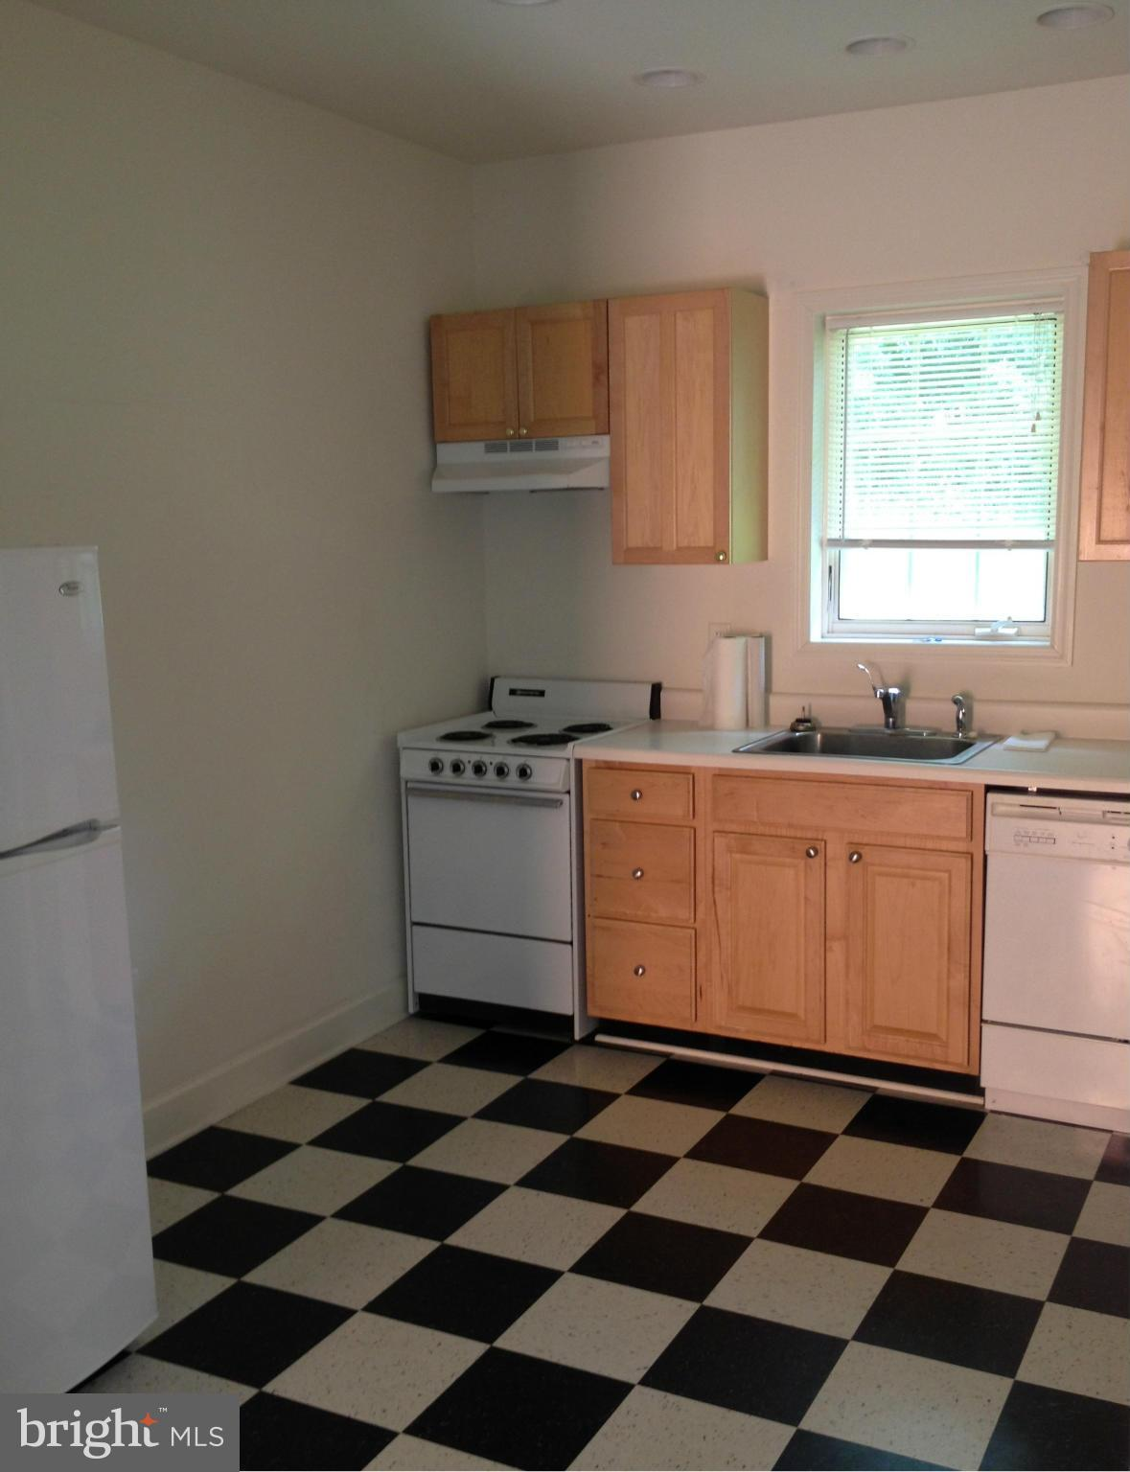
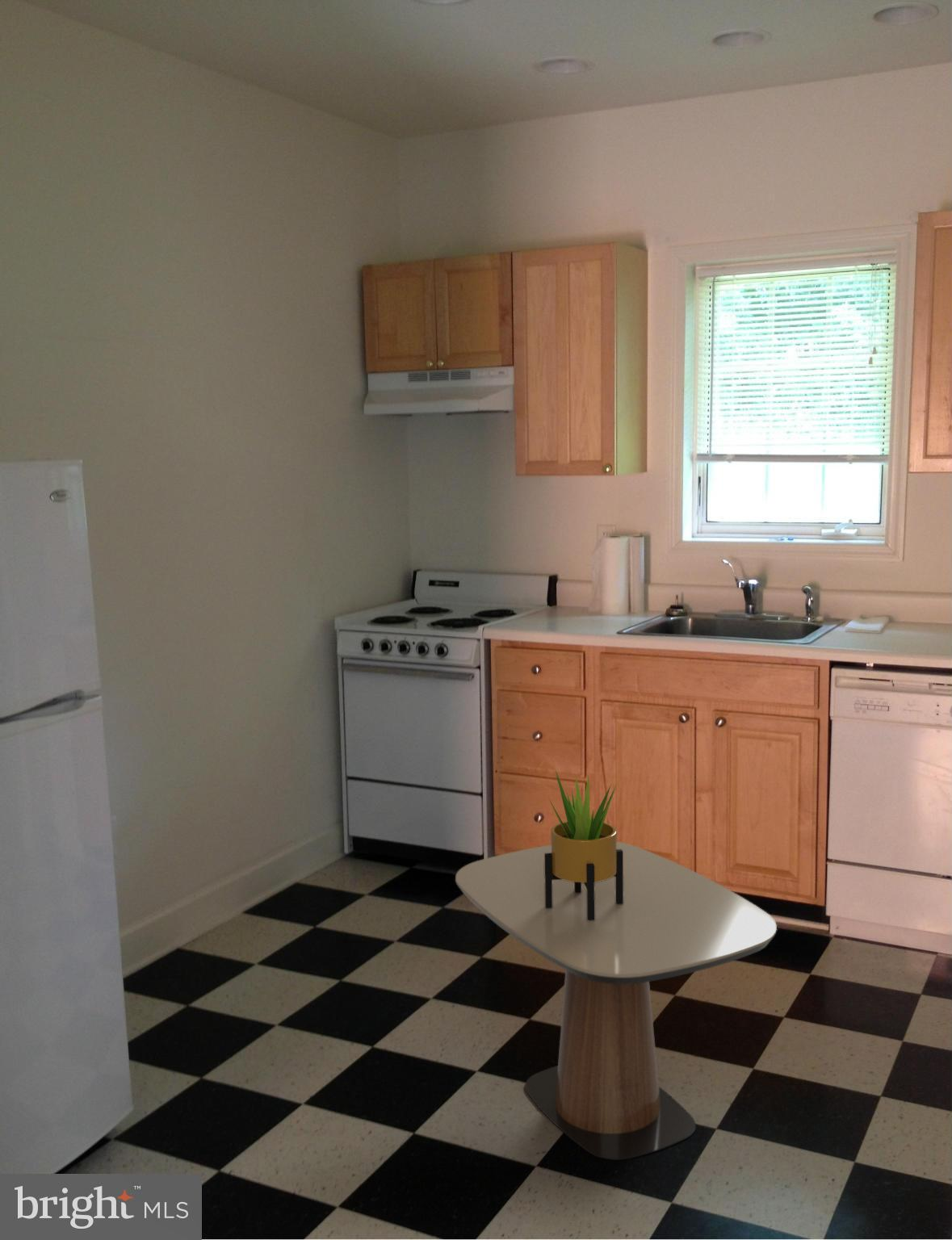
+ side table (606, 1003)
+ potted plant (583, 840)
